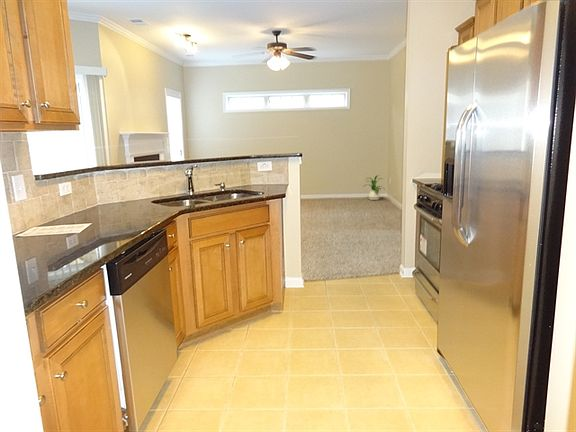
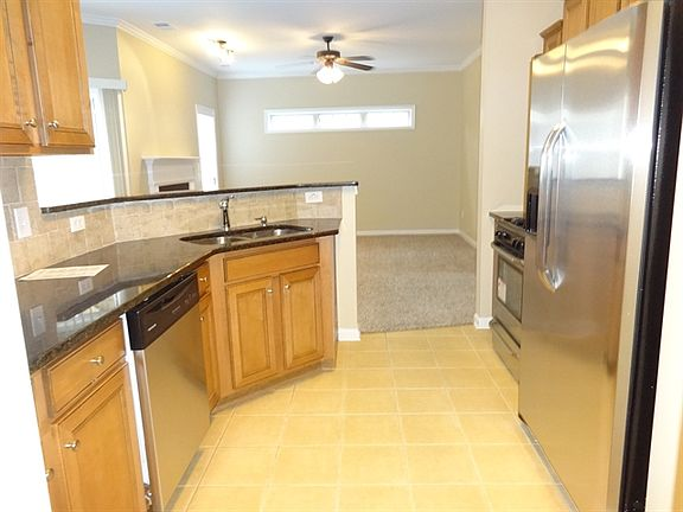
- house plant (374, 186)
